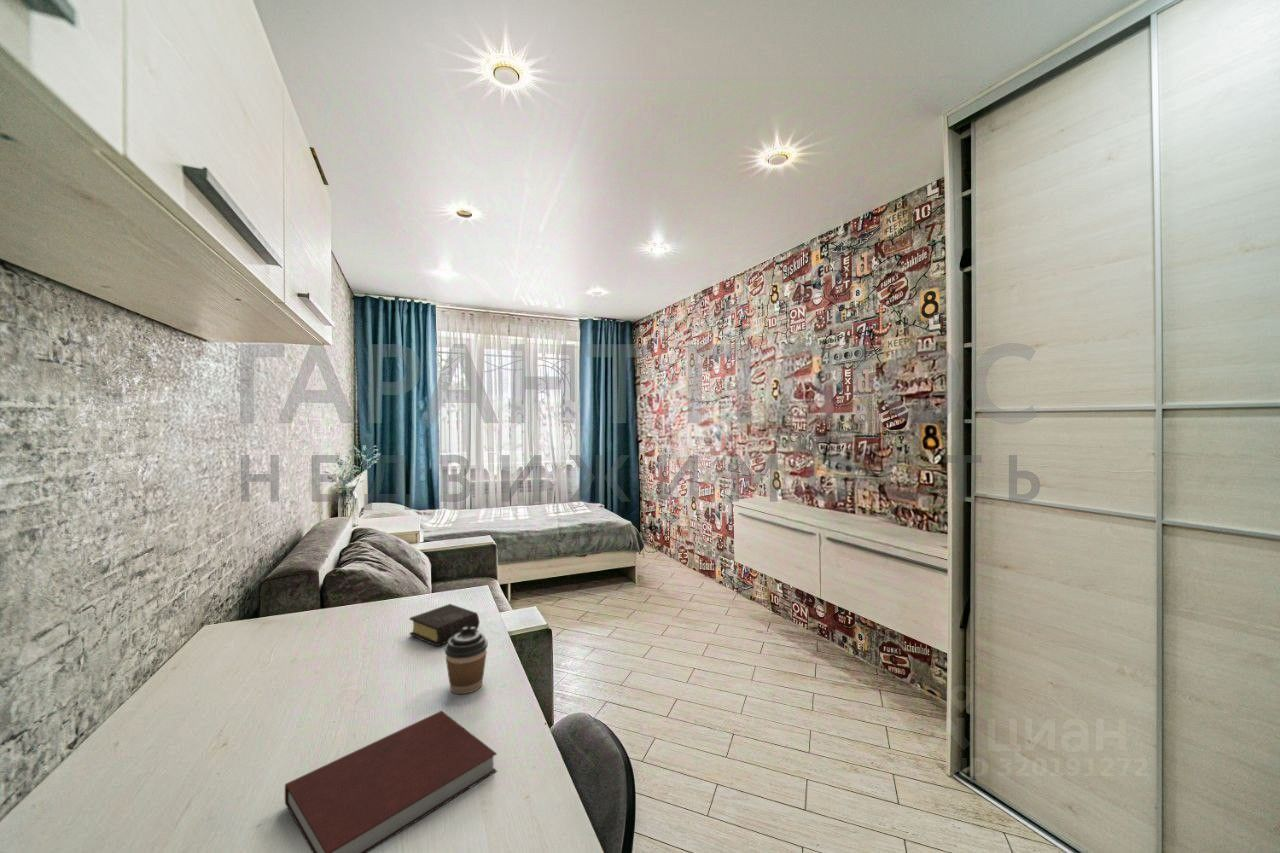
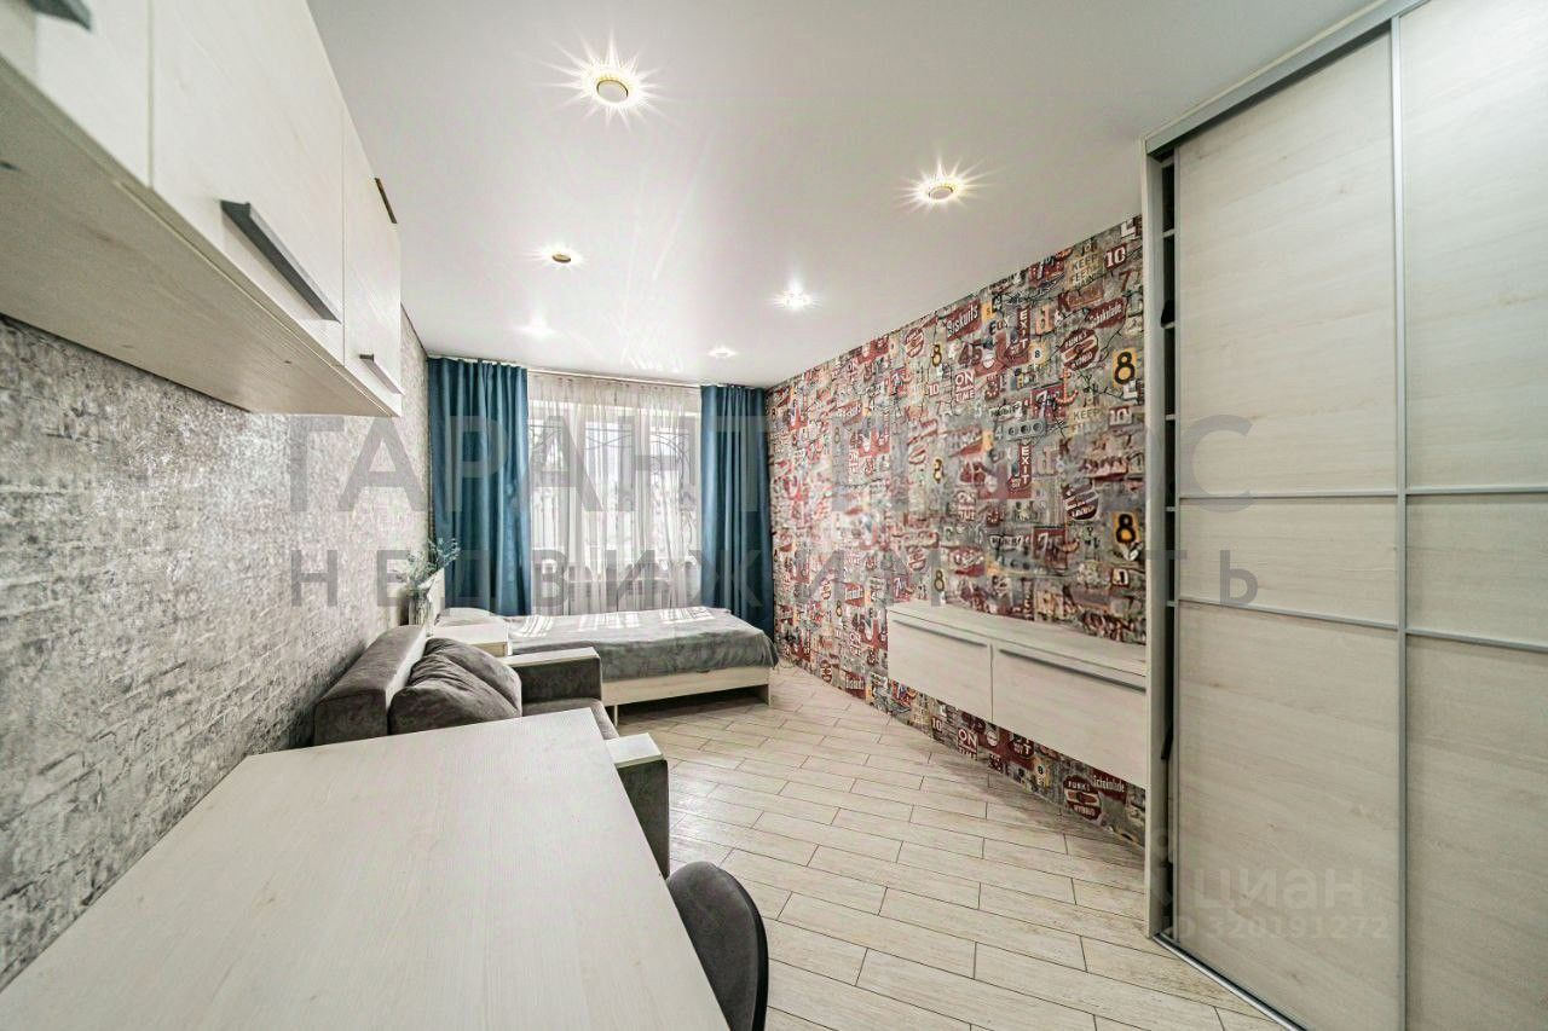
- notebook (395, 777)
- book (445, 624)
- coffee cup (466, 658)
